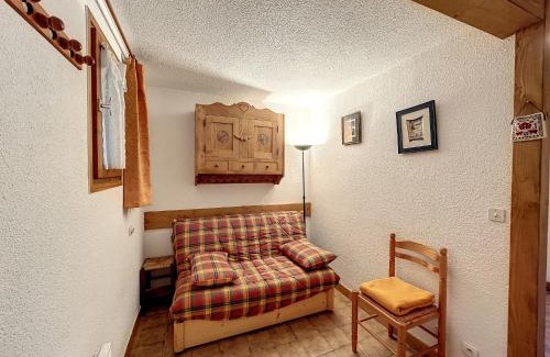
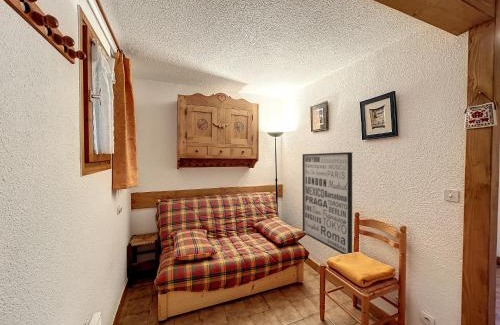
+ wall art (323, 198)
